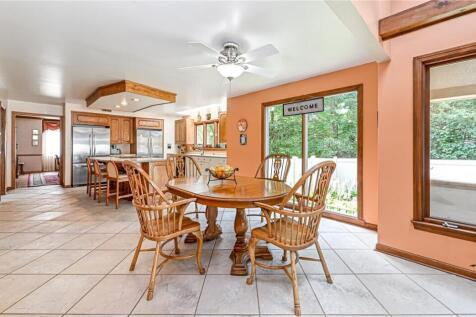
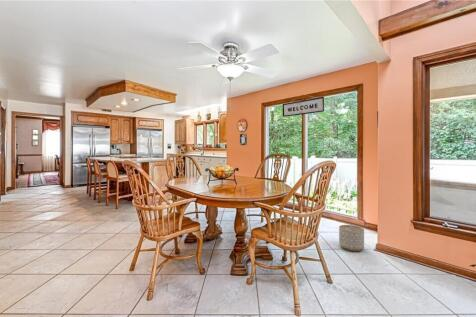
+ planter (351, 237)
